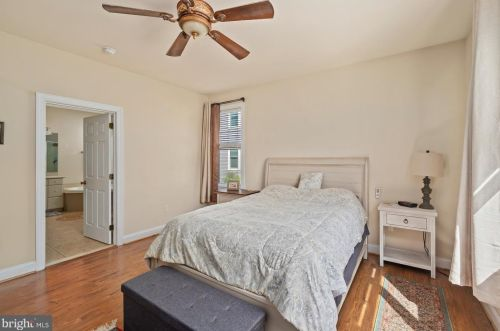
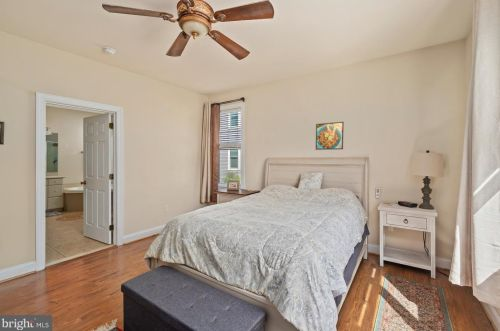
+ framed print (329, 136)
